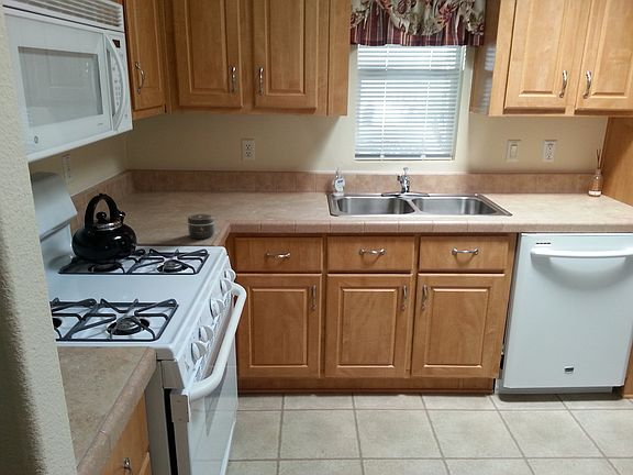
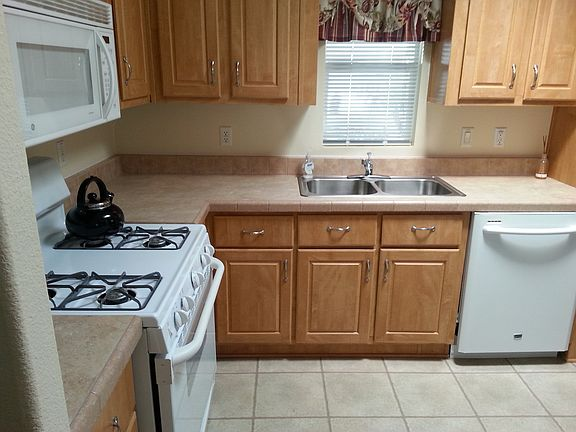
- jar (201, 225)
